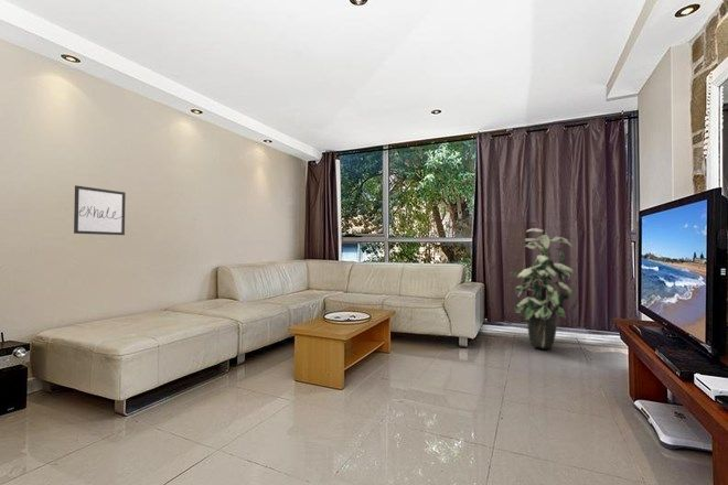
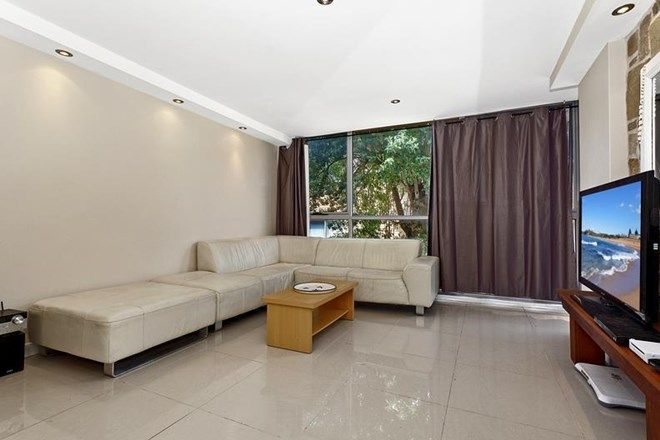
- indoor plant (539, 287)
- wall art (100, 212)
